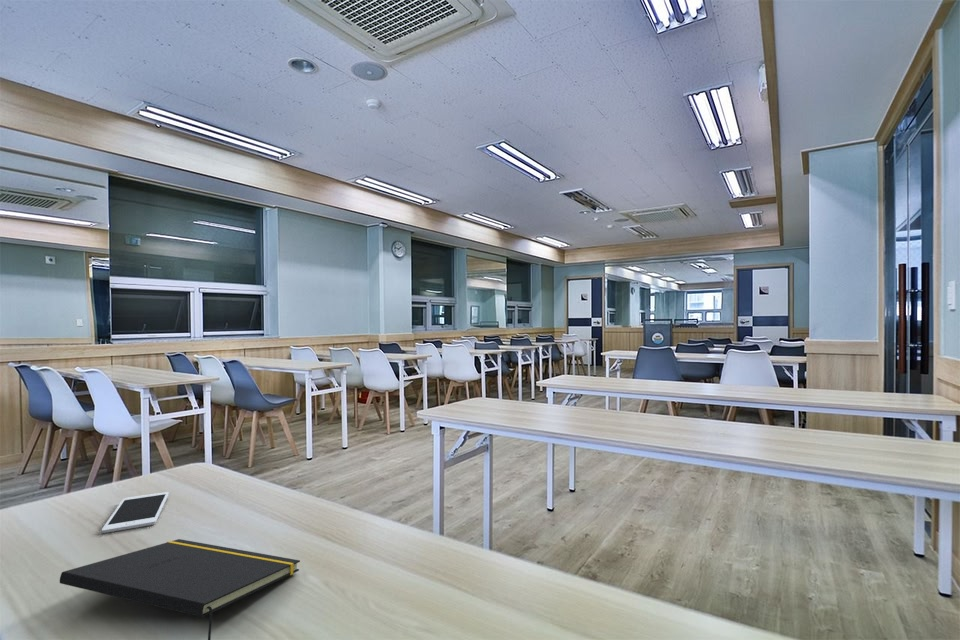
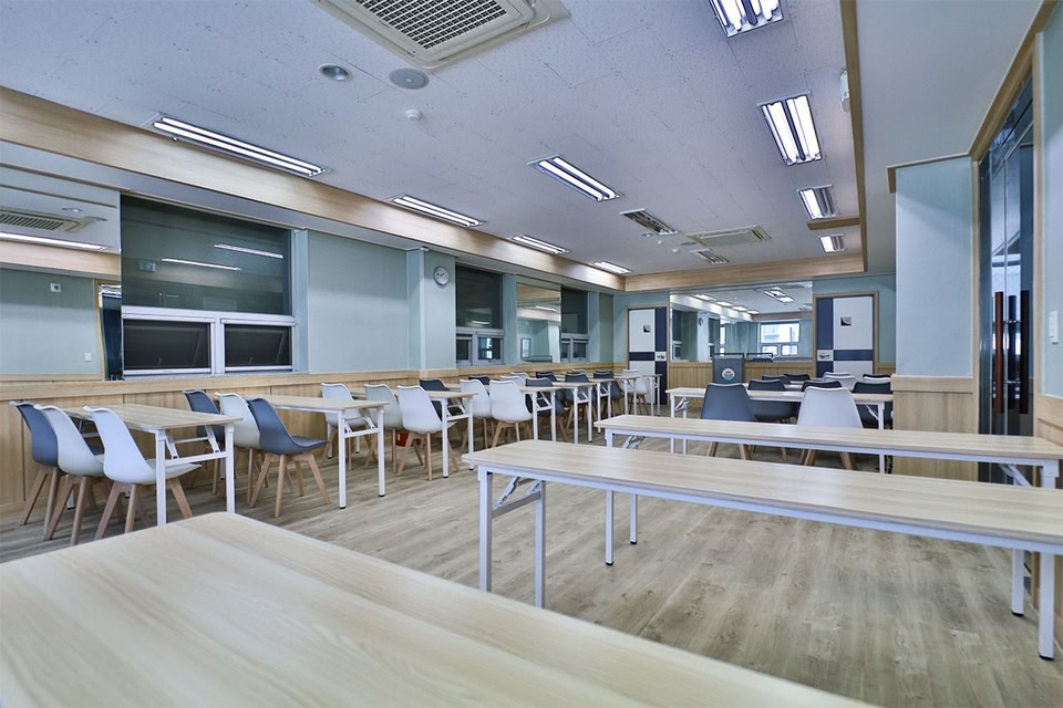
- cell phone (138, 510)
- notepad (188, 571)
